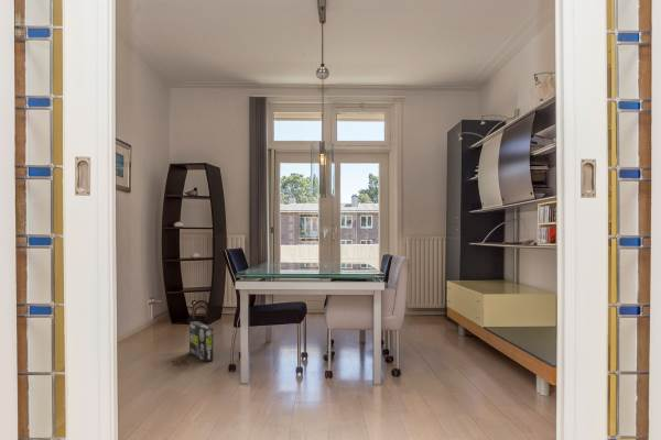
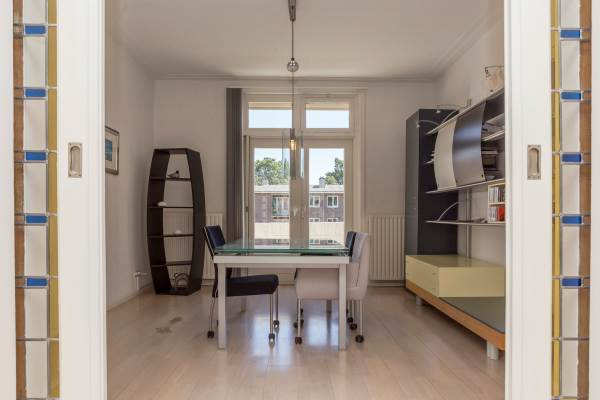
- box (201, 340)
